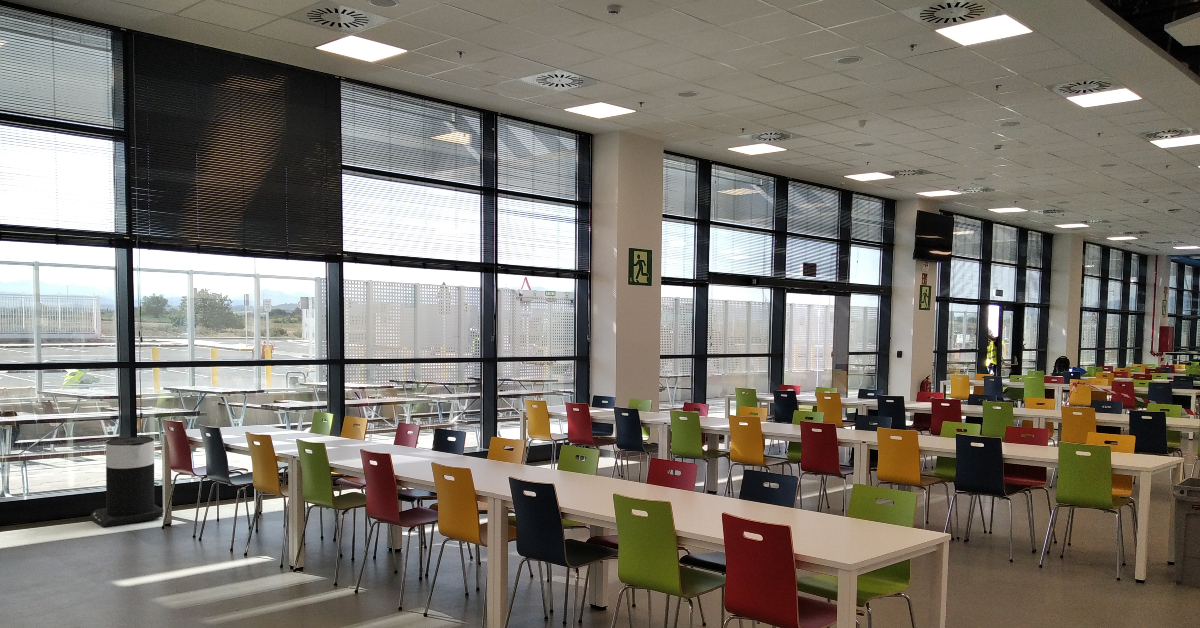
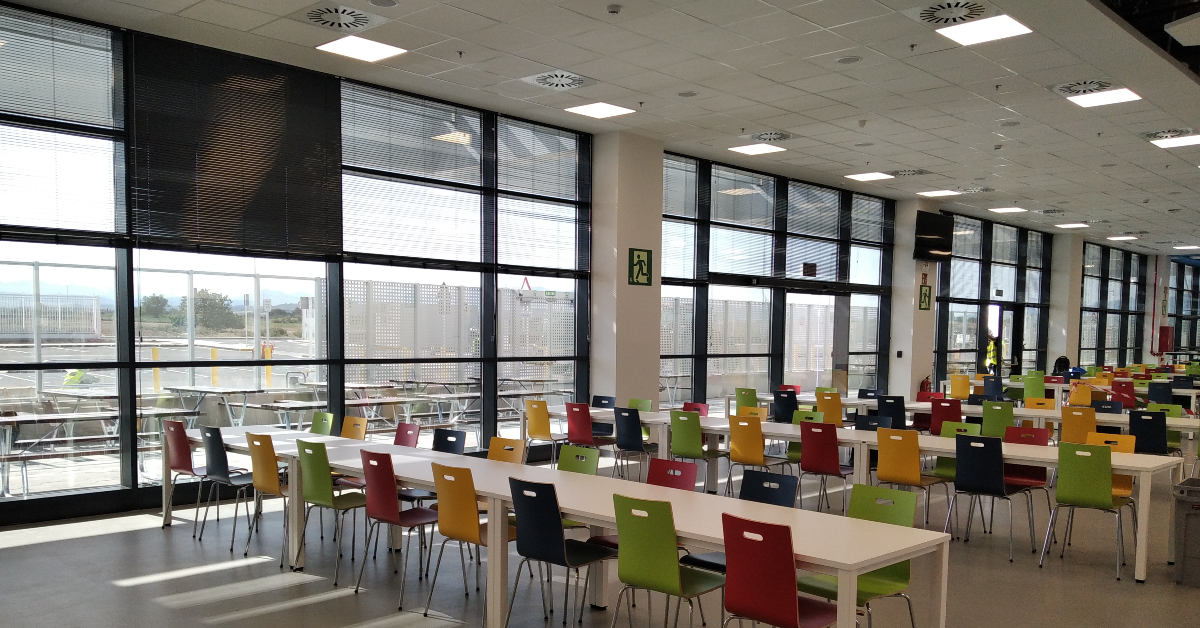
- trash can (126, 478)
